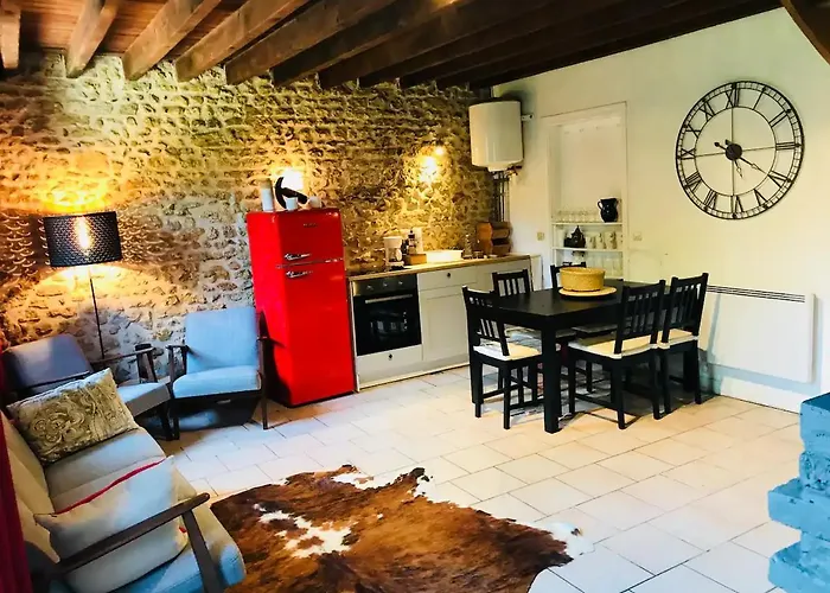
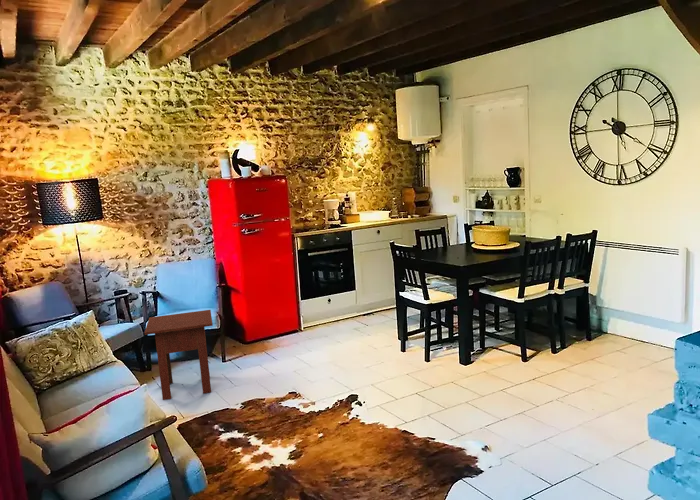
+ side table (181, 351)
